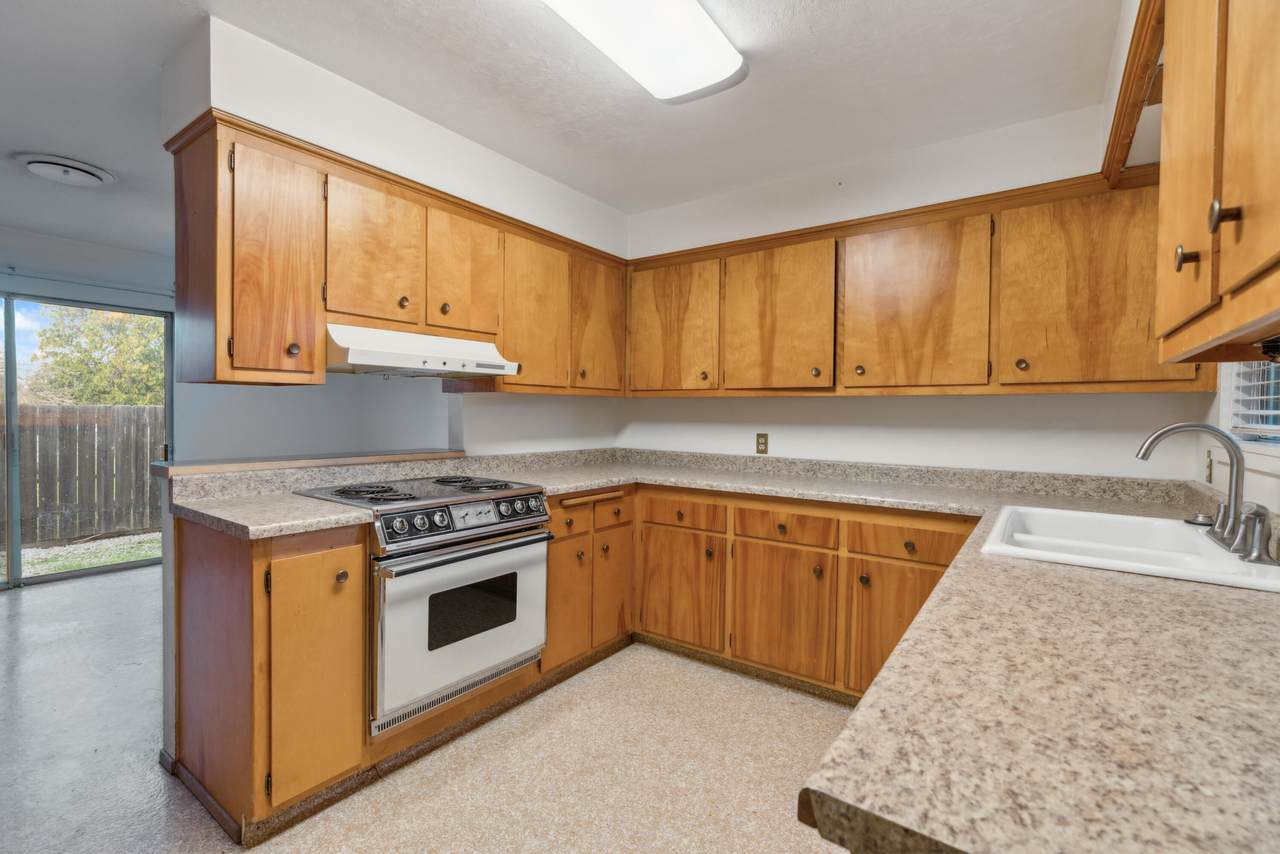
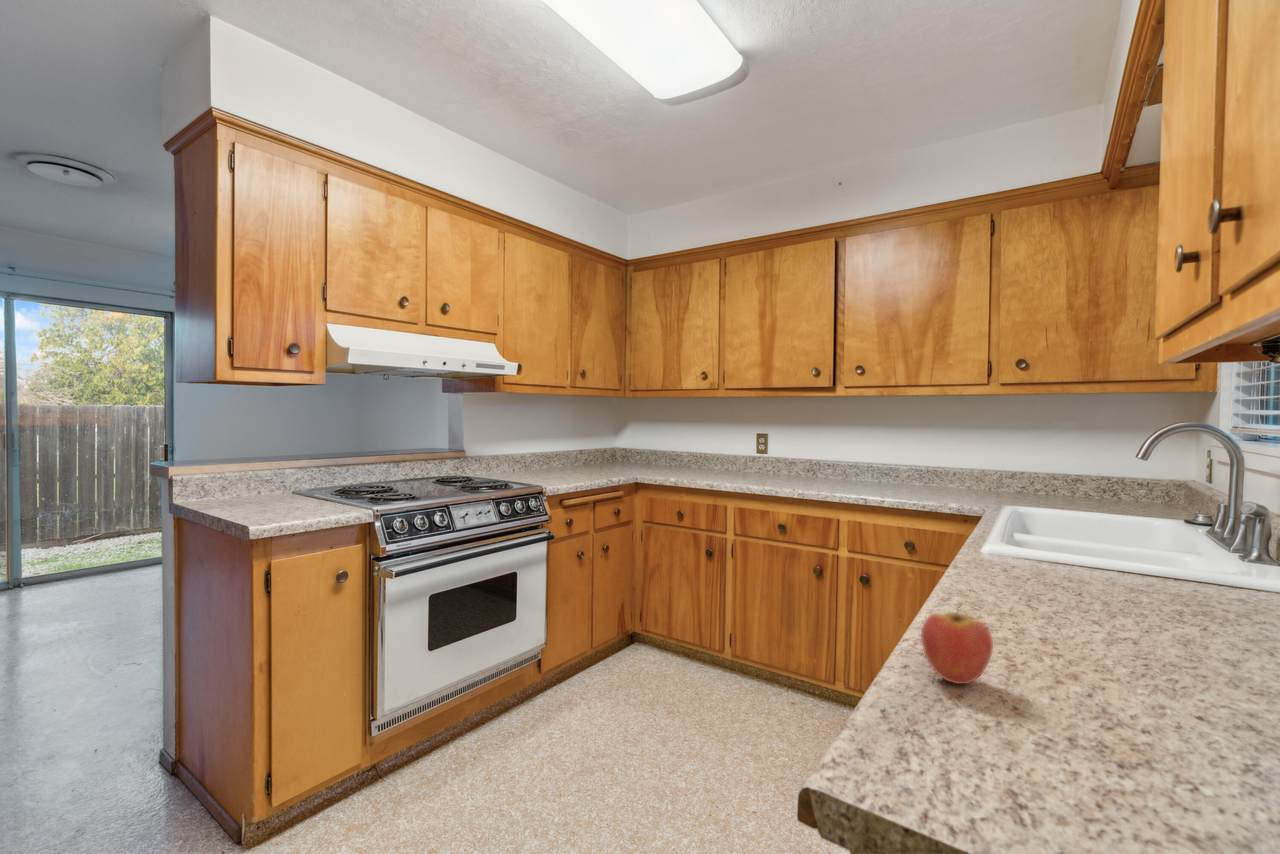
+ fruit (956, 640)
